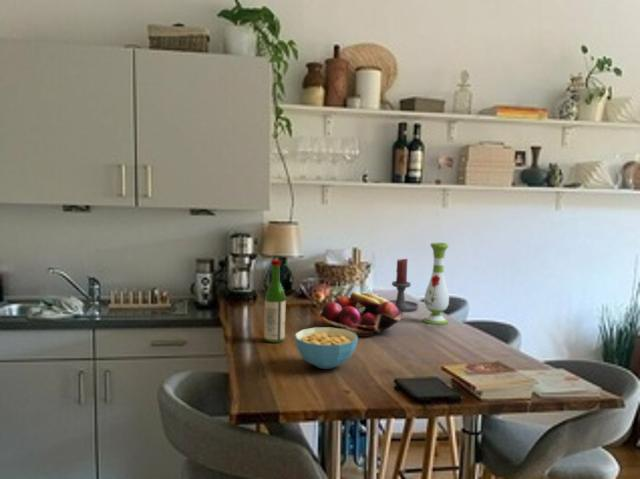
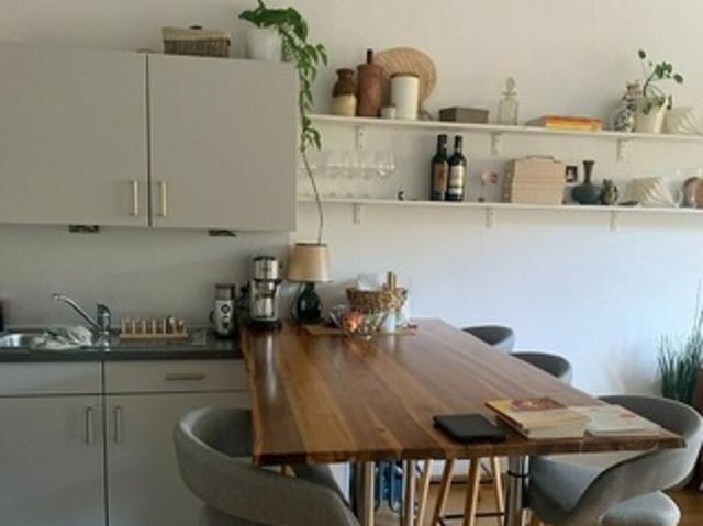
- wine bottle (275, 300)
- cereal bowl (325, 350)
- candle holder (401, 282)
- fruit basket (361, 312)
- vase (437, 282)
